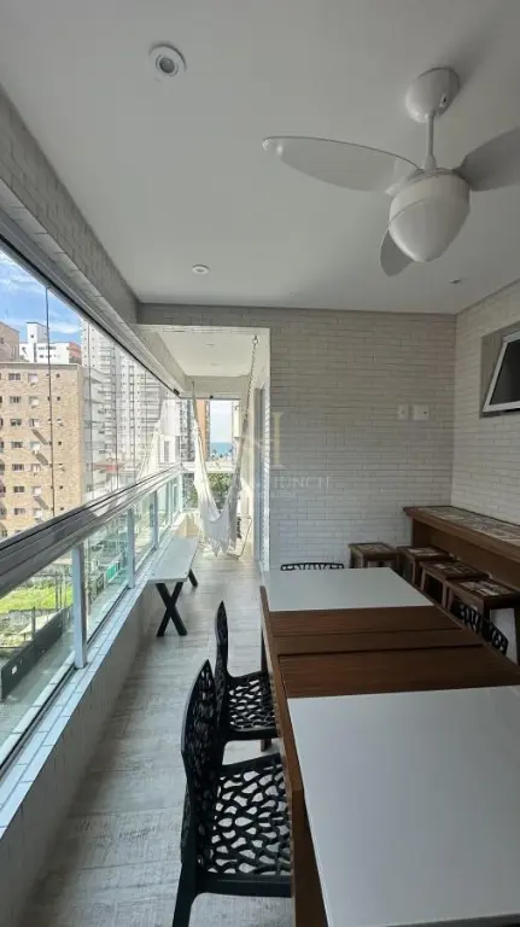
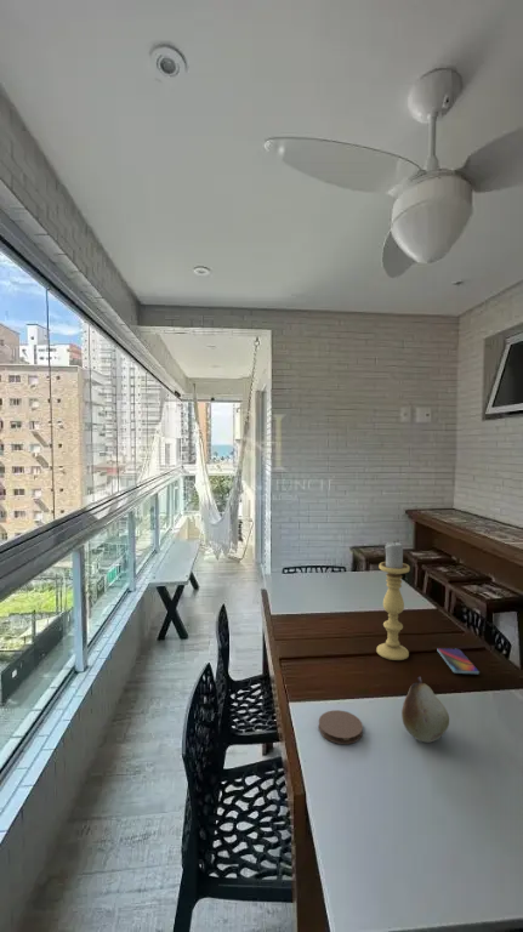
+ fruit (425, 709)
+ coaster (340, 726)
+ smartphone (456, 659)
+ candle holder (393, 597)
